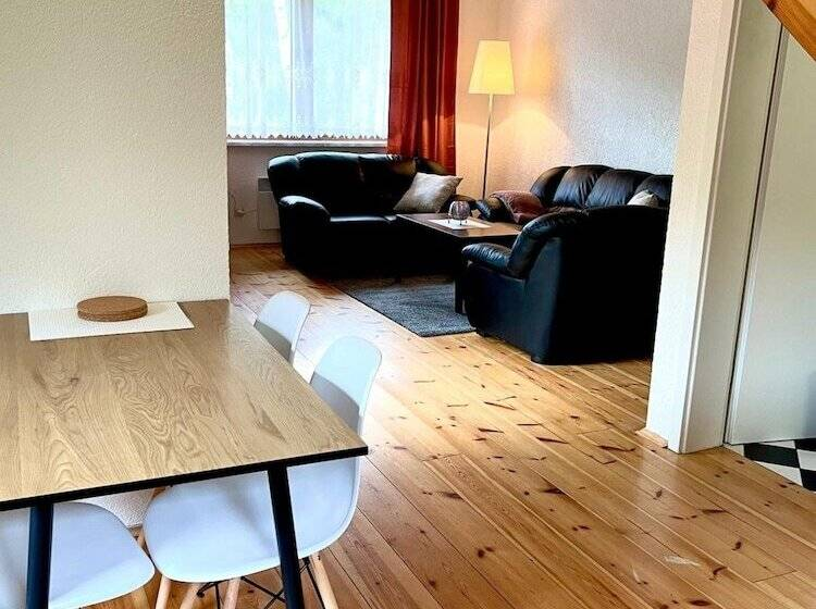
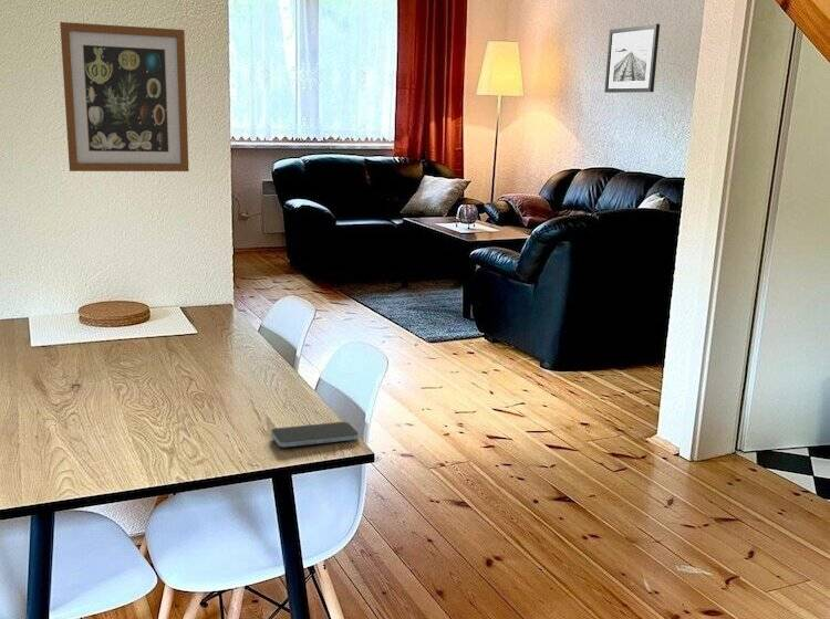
+ wall art (126, 99)
+ wall art (631, 60)
+ smartphone (314, 433)
